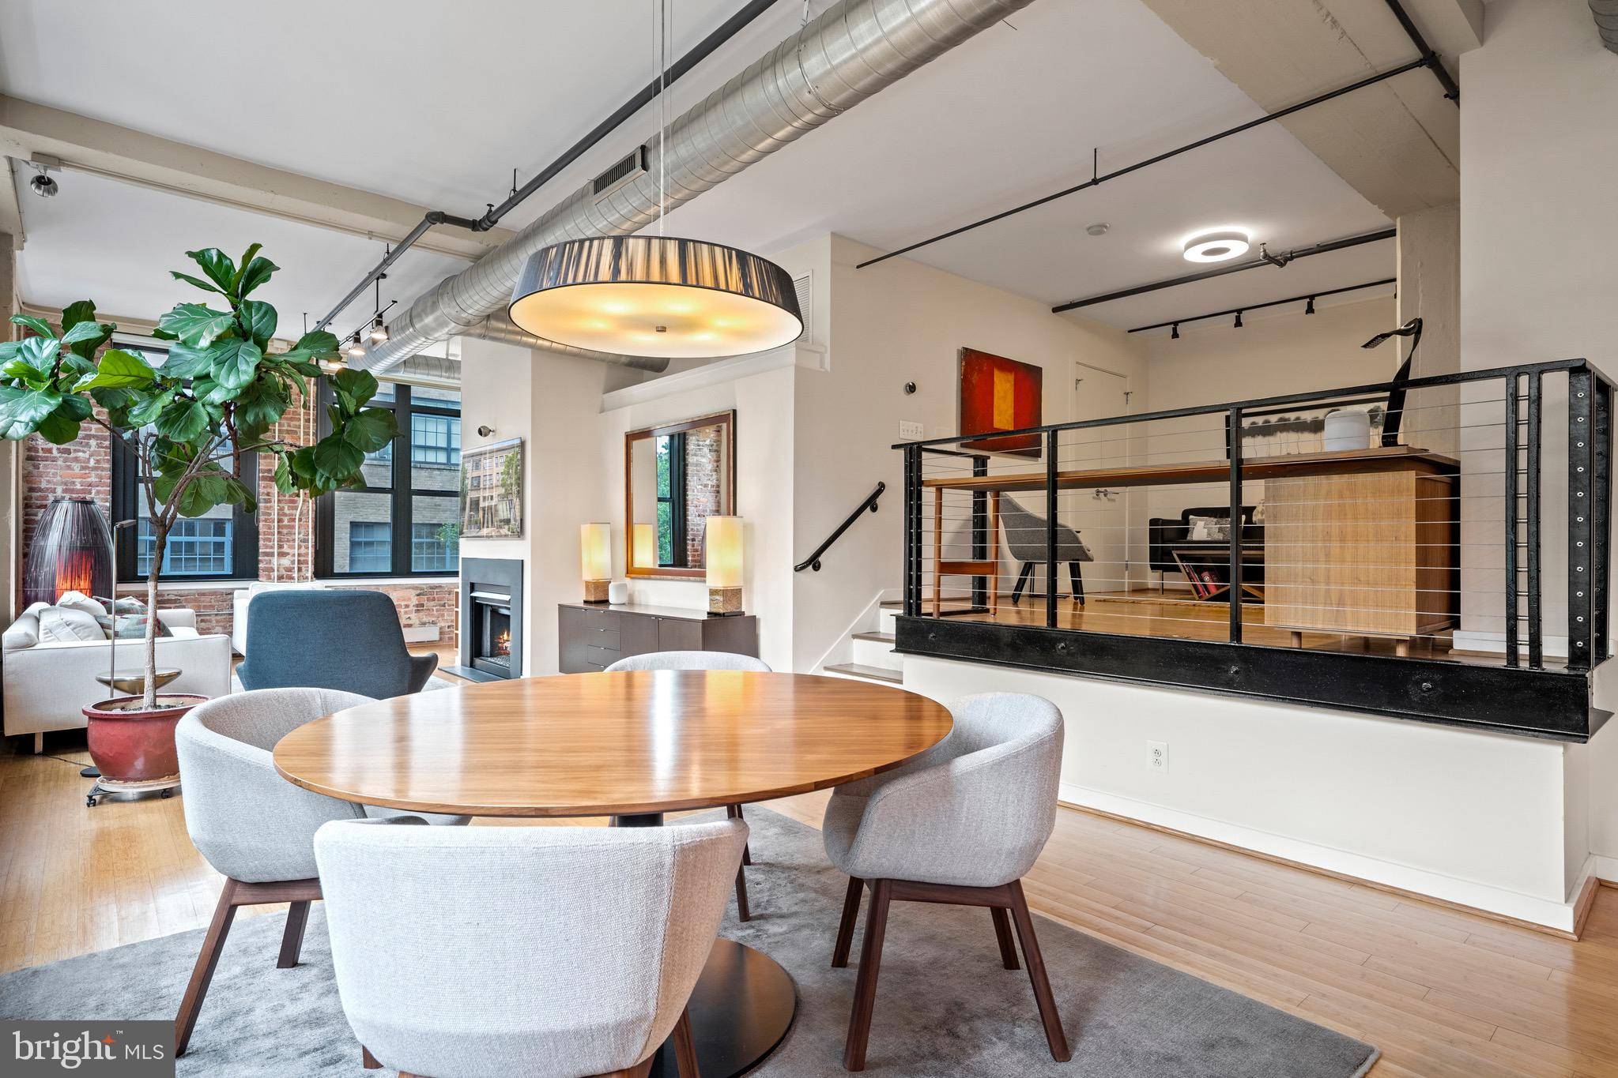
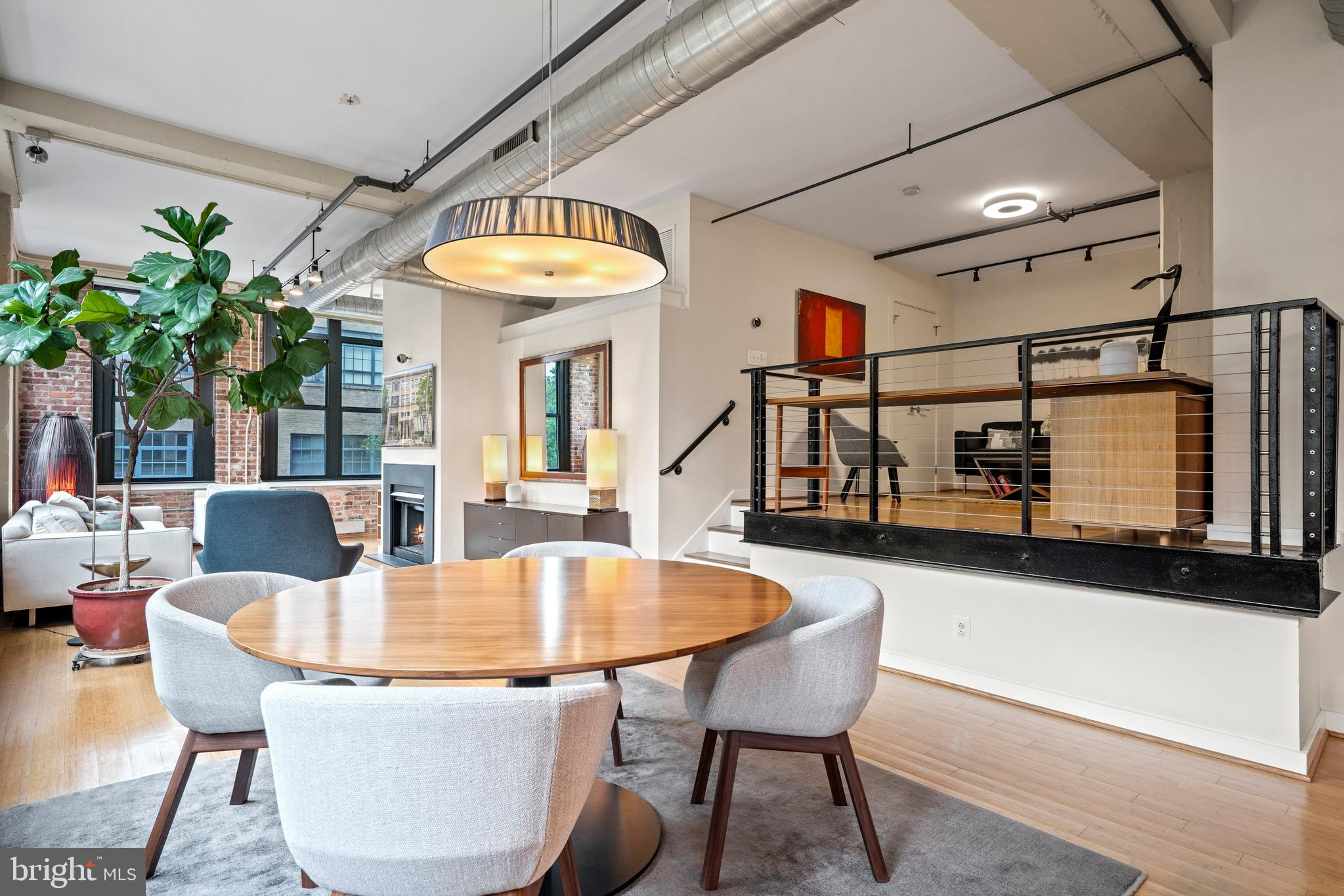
+ smoke detector (349, 98)
